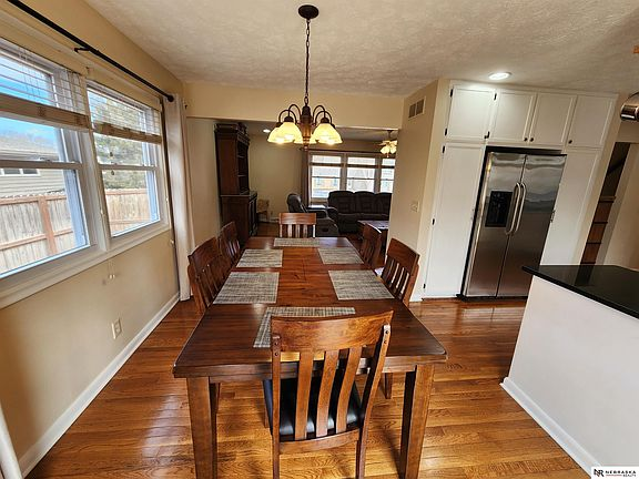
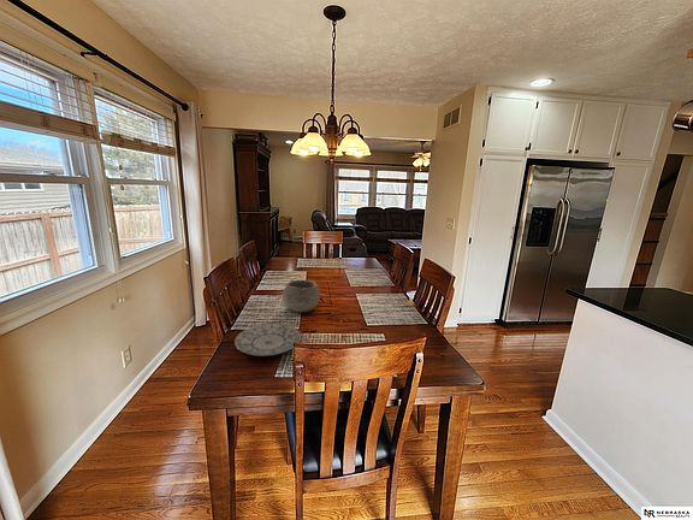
+ bowl (301, 296)
+ plate (268, 341)
